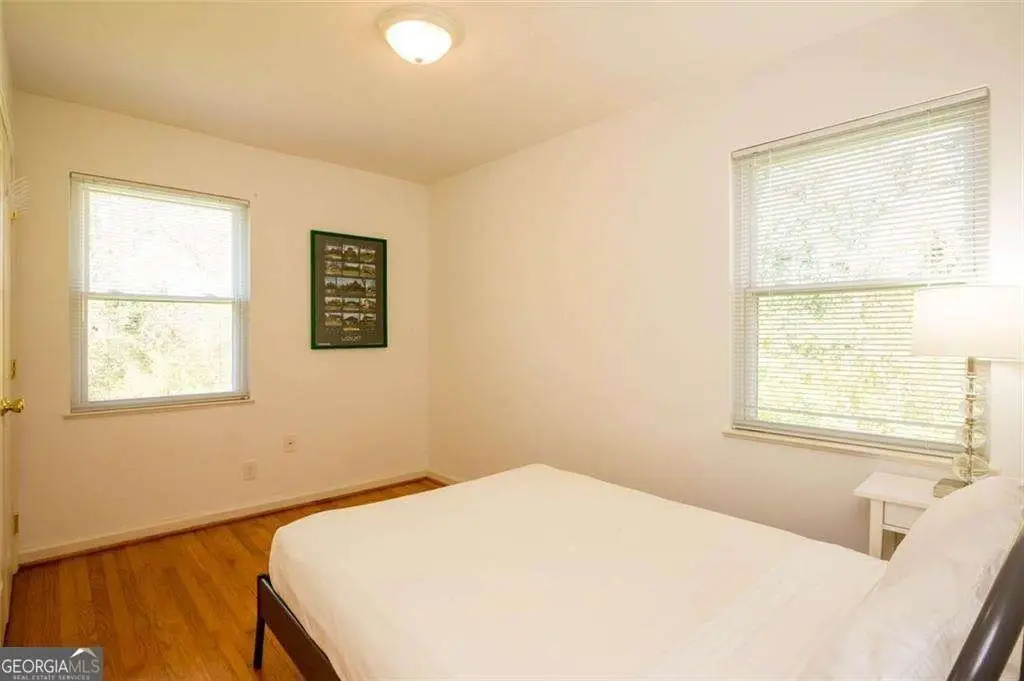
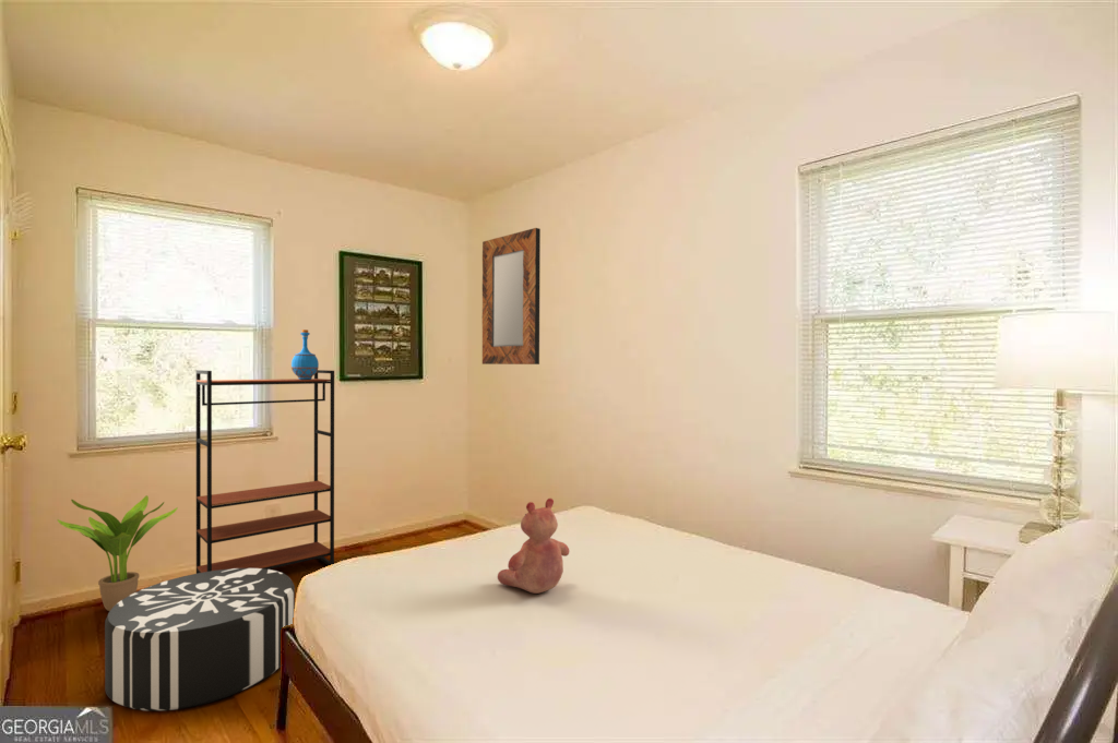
+ home mirror (509, 299)
+ potted plant (123, 550)
+ pouf (206, 631)
+ bottle (305, 353)
+ bookshelf (270, 487)
+ teddy bear (531, 541)
